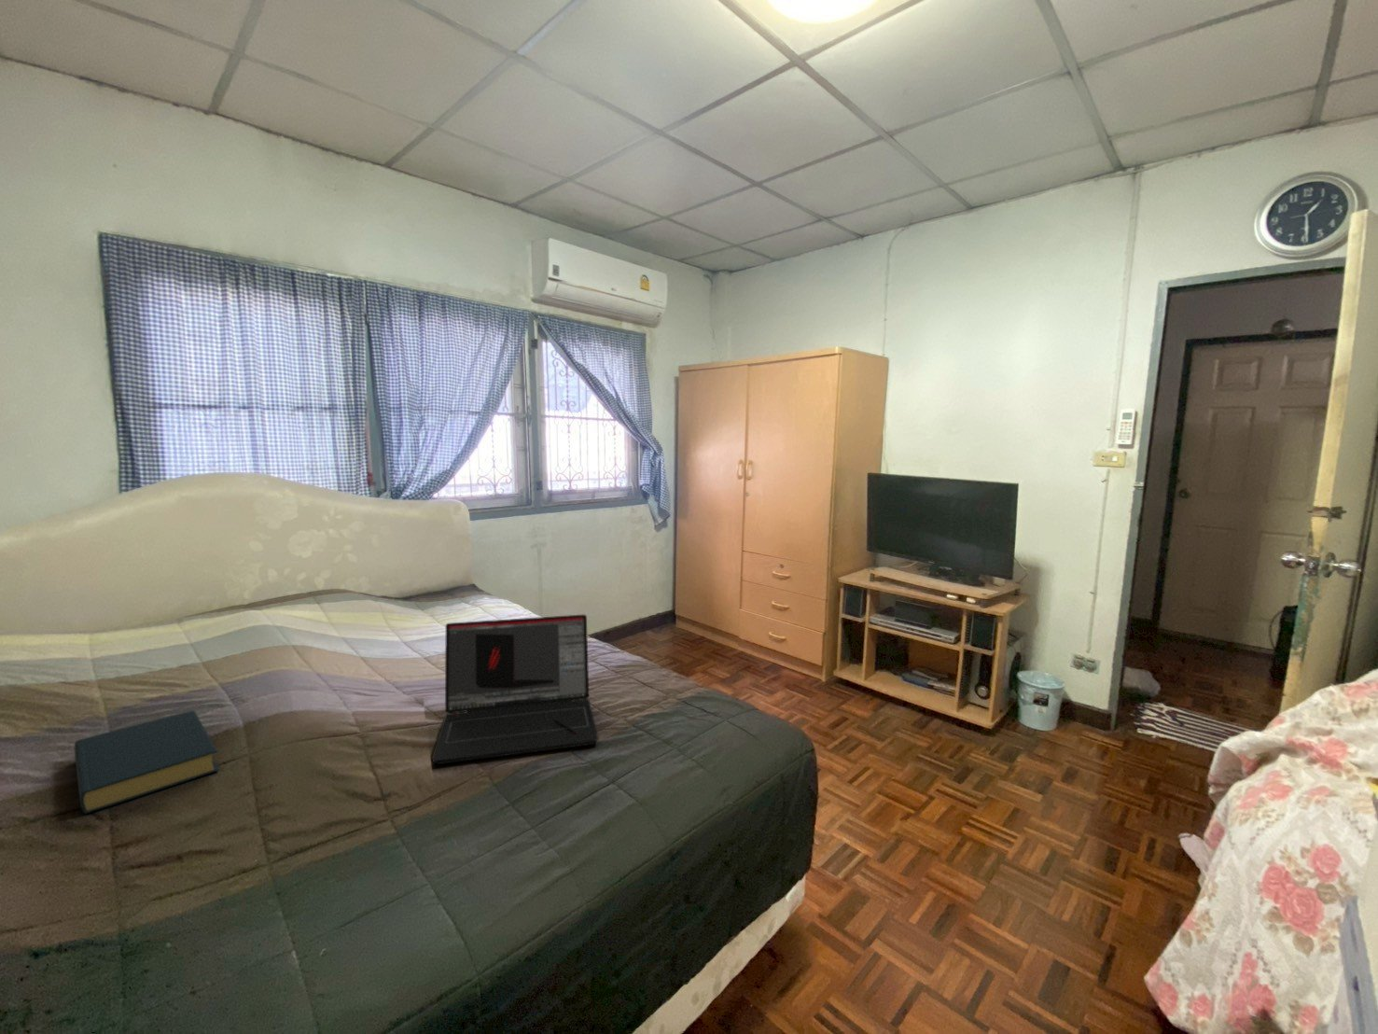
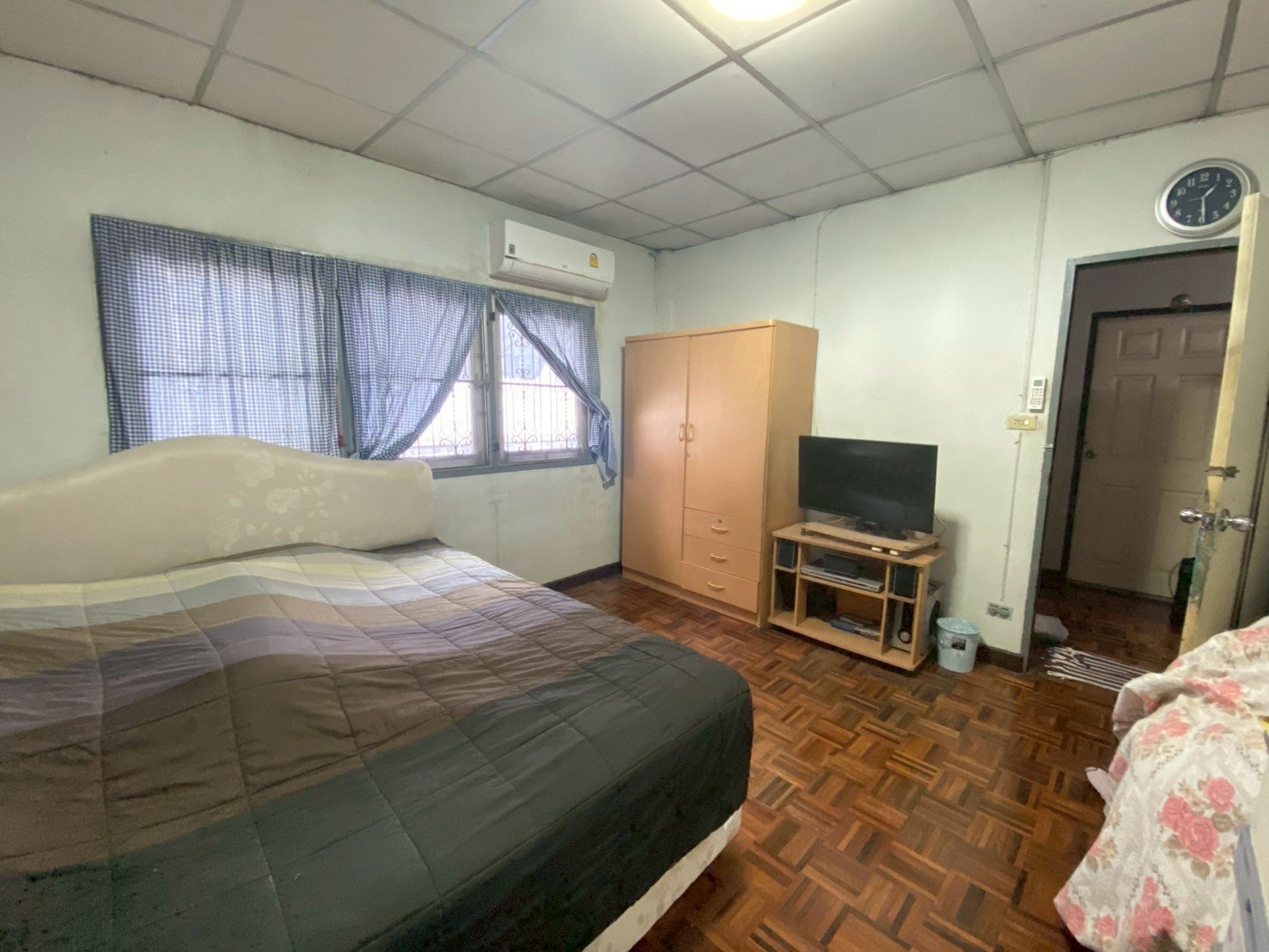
- hardback book (146, 755)
- laptop (518, 680)
